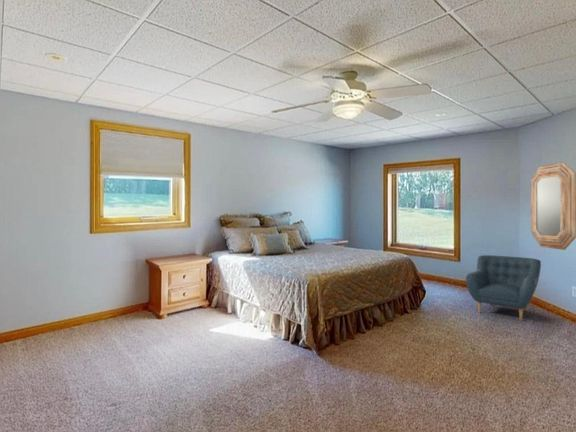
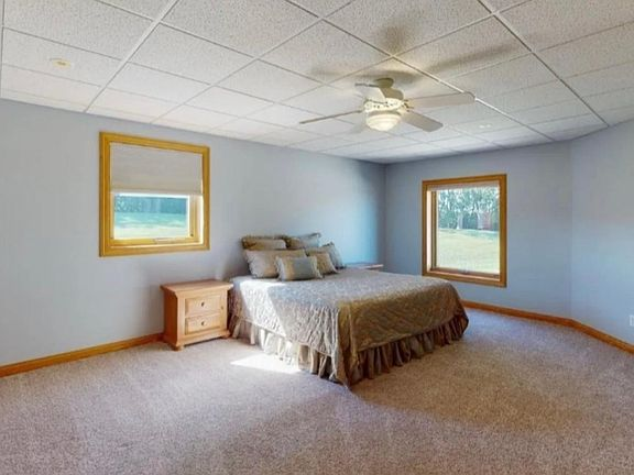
- armchair (503, 285)
- home mirror (550, 206)
